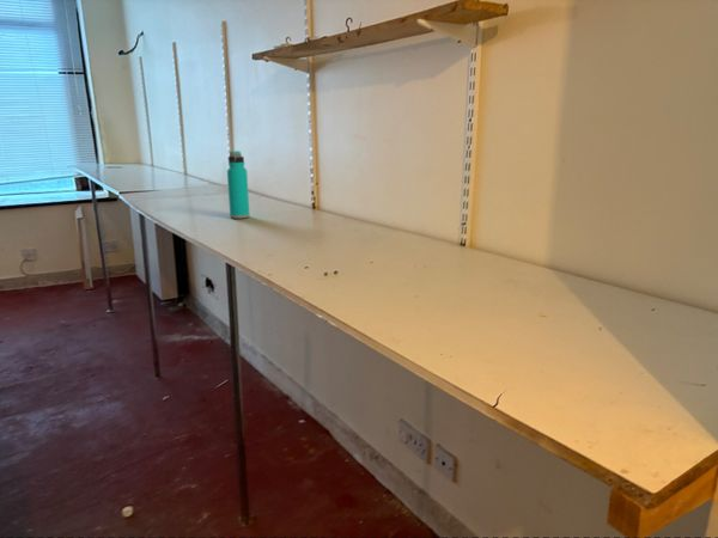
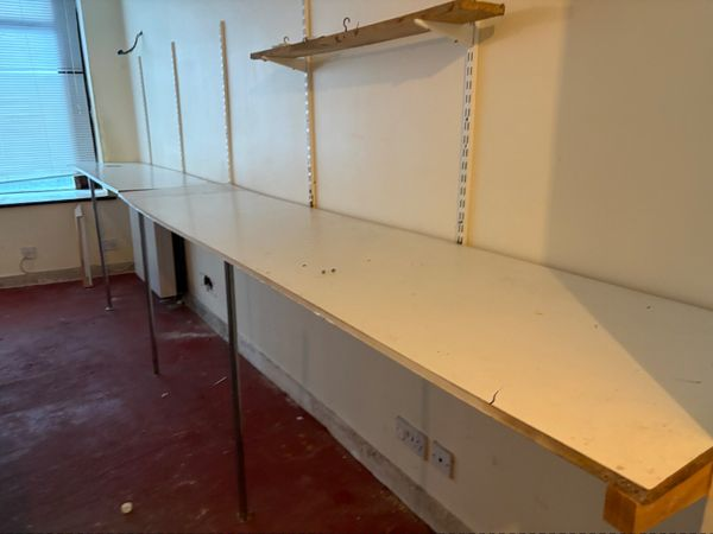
- water bottle (237, 184)
